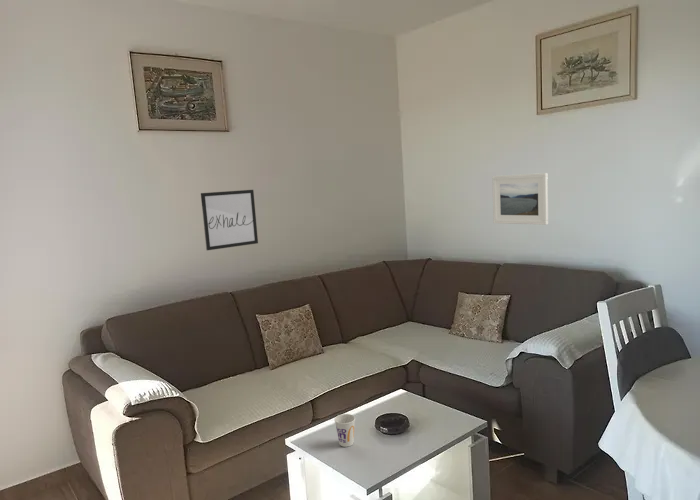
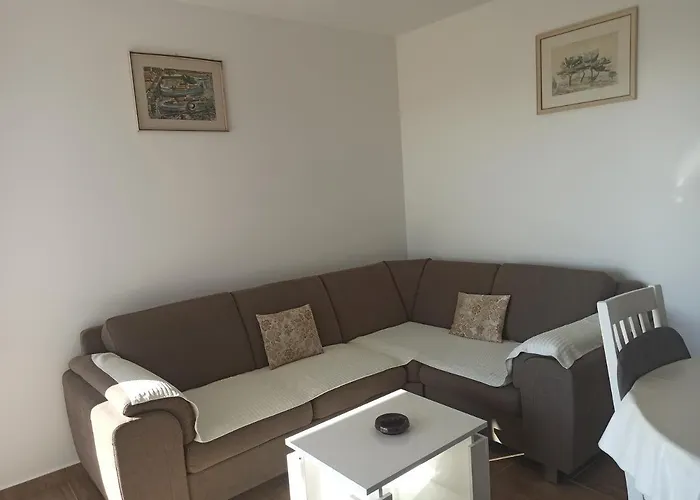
- wall art (230, 219)
- cup (345, 430)
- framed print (519, 199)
